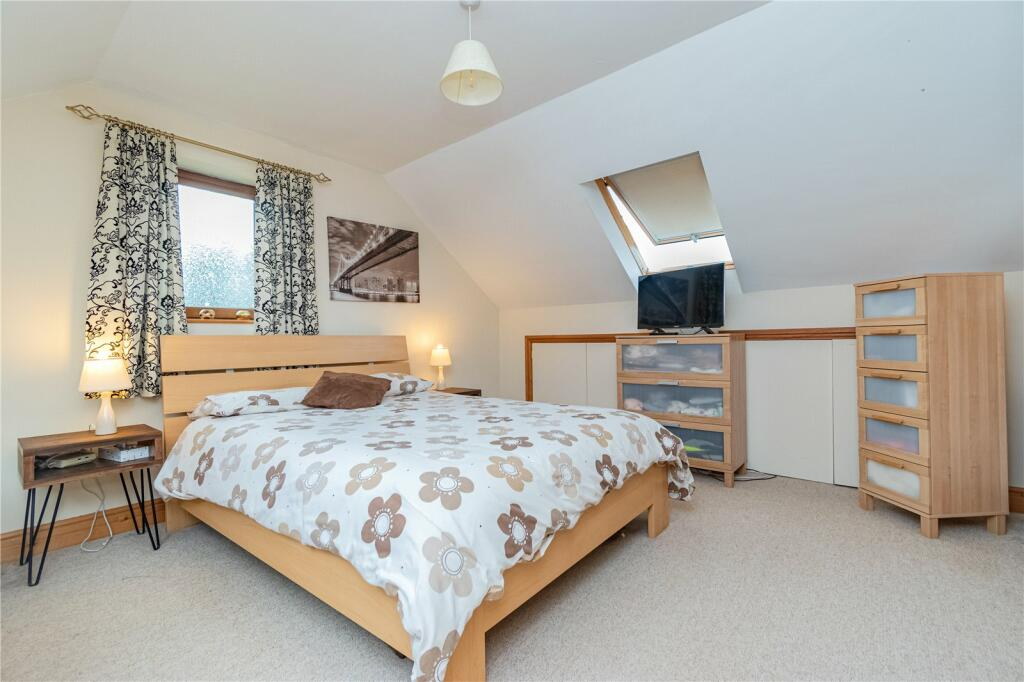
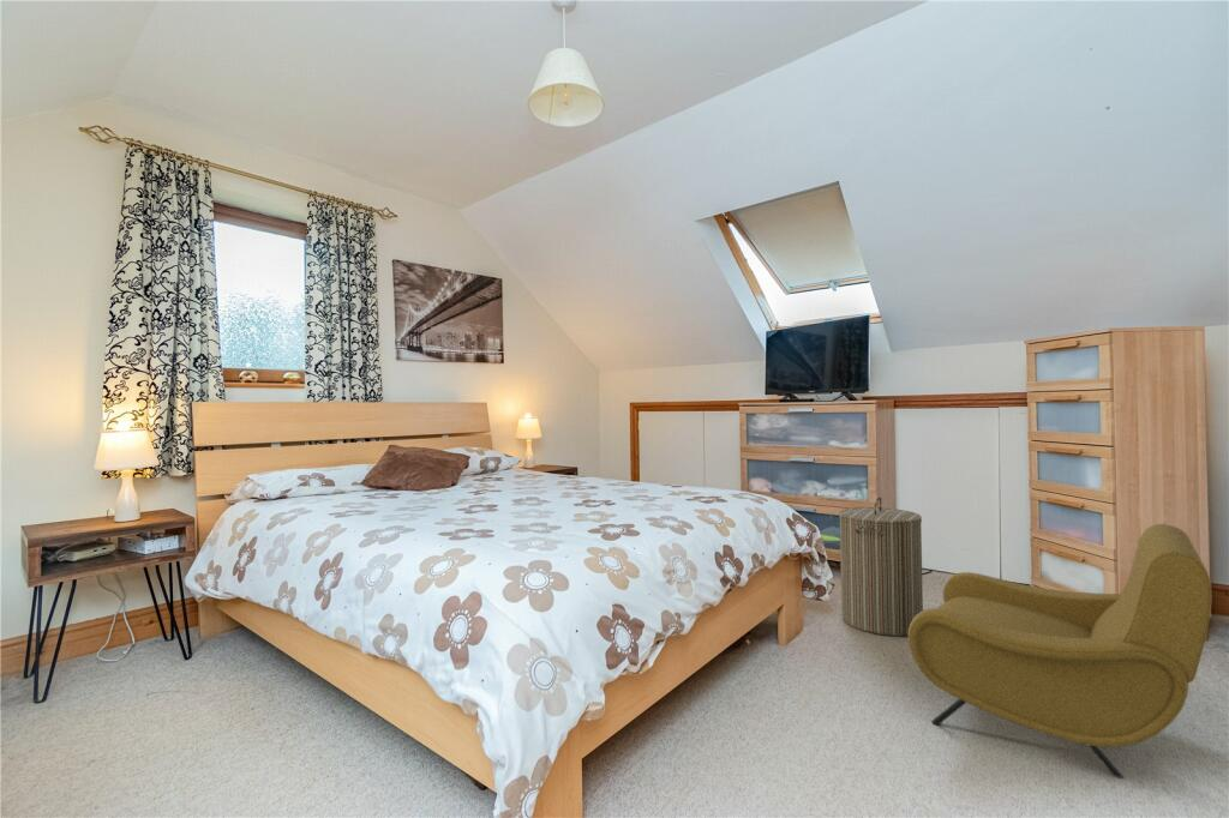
+ laundry hamper (880, 559)
+ armchair (1037, 622)
